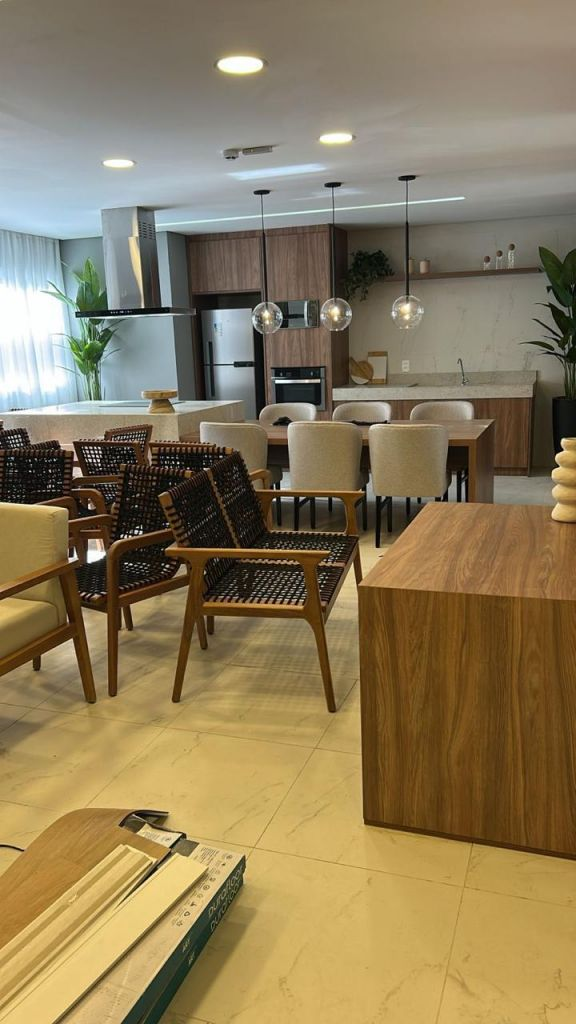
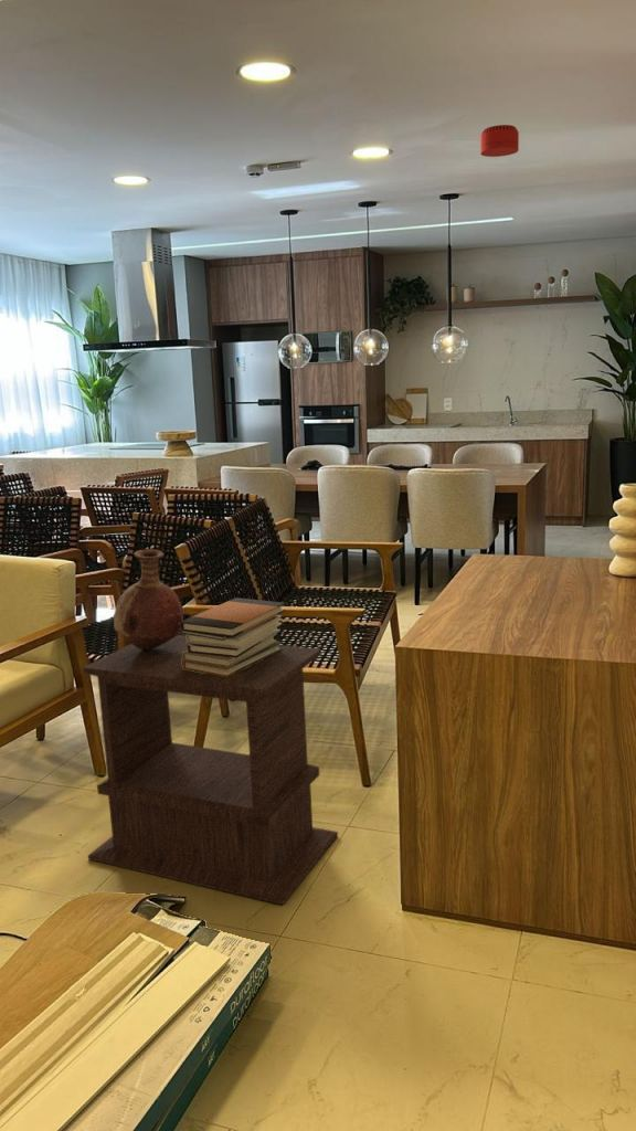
+ side table (208, 754)
+ book stack (234, 634)
+ smoke detector (499, 140)
+ vase (147, 600)
